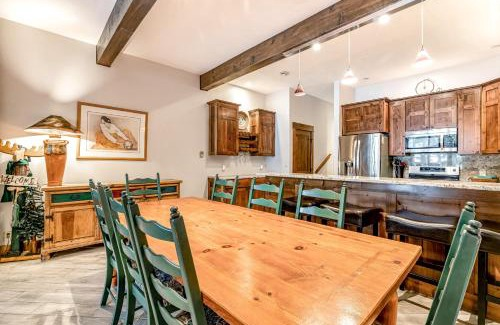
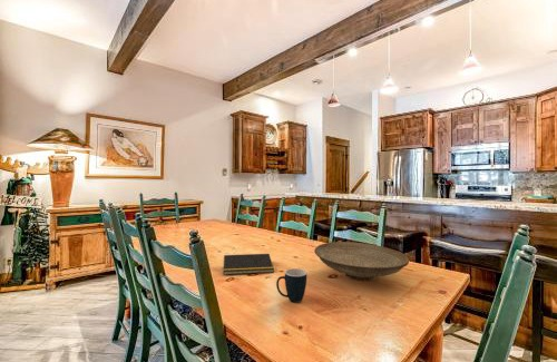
+ mug (291, 286)
+ decorative bowl (359, 263)
+ notepad (247, 263)
